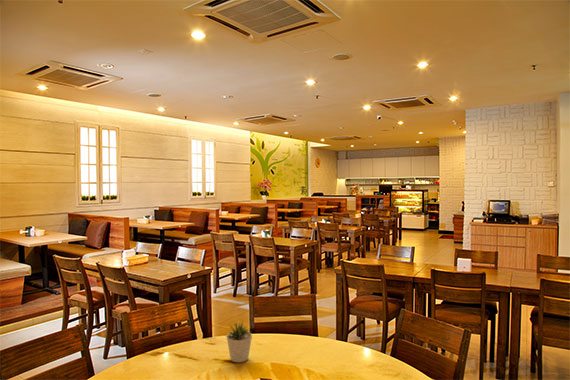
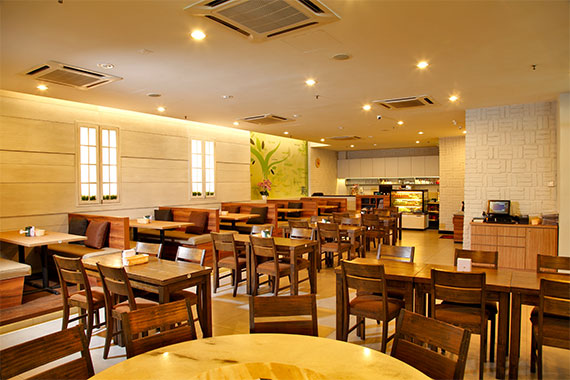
- potted plant (238, 339)
